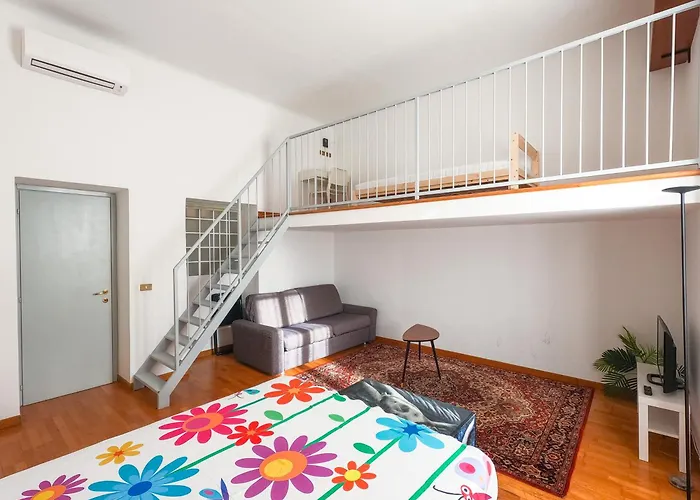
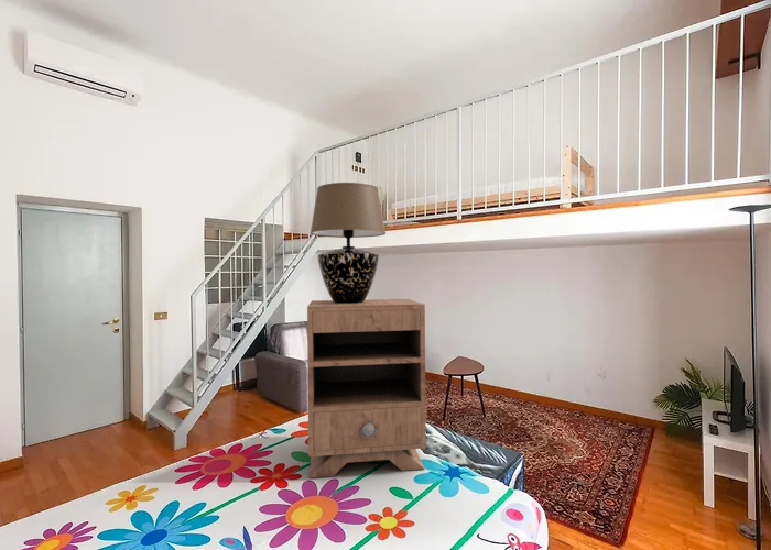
+ nightstand (363, 380)
+ table lamp (348, 245)
